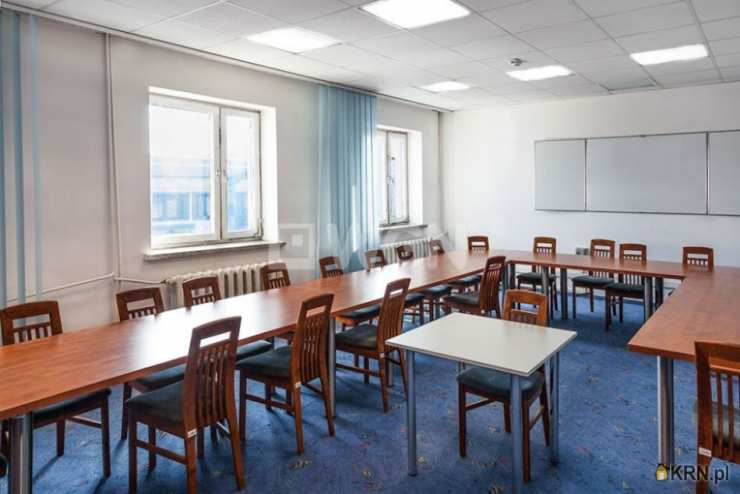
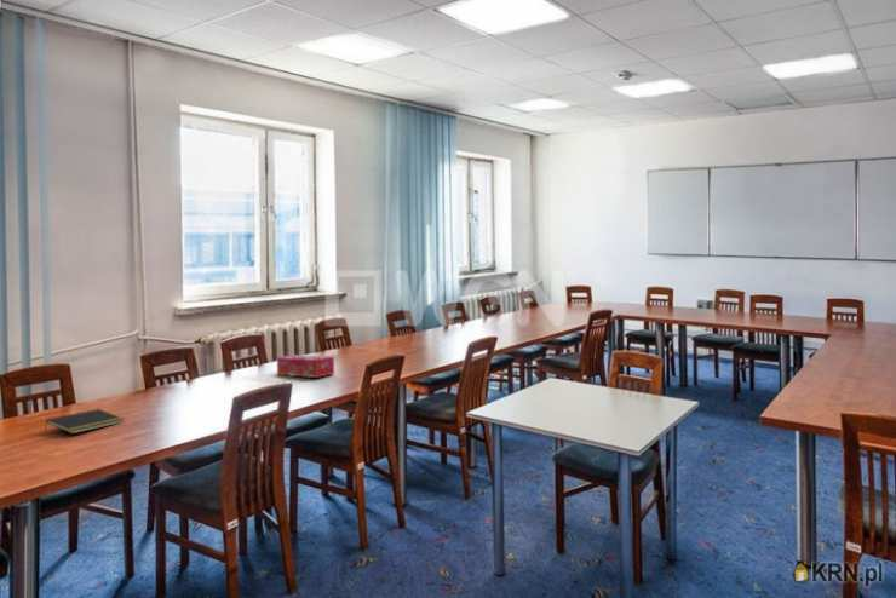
+ tissue box (305, 366)
+ notepad (86, 420)
